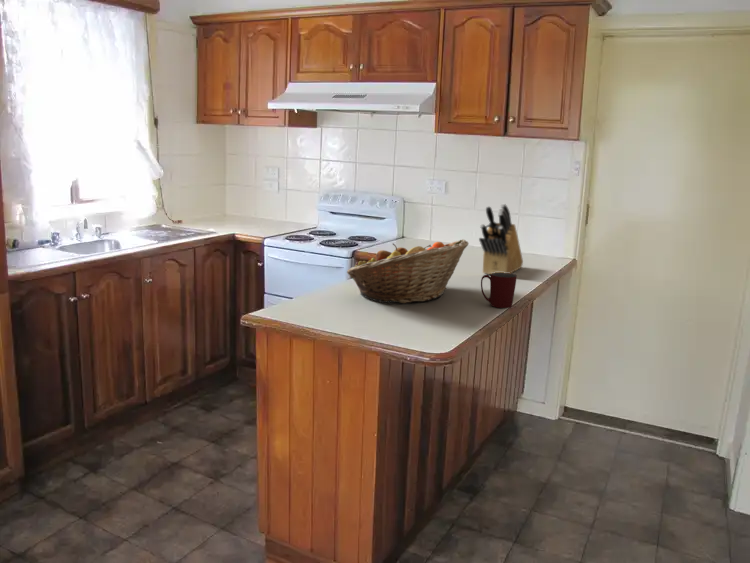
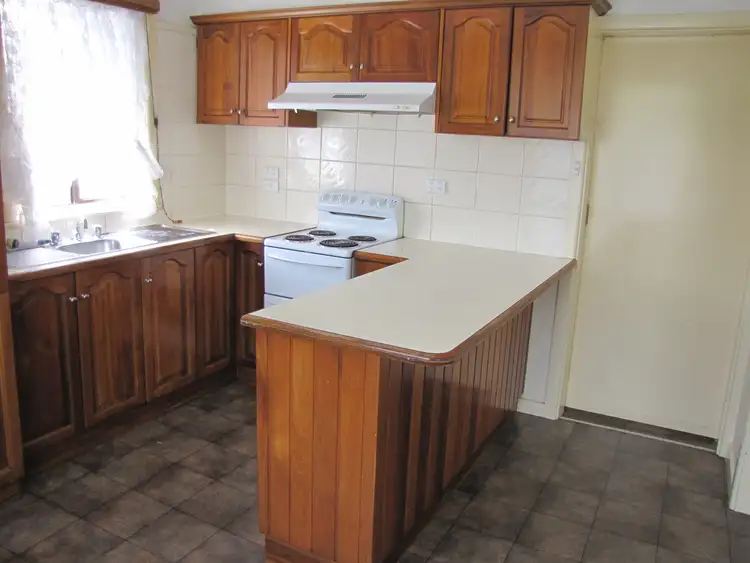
- knife block (502, 237)
- fruit basket (409, 266)
- mug (497, 290)
